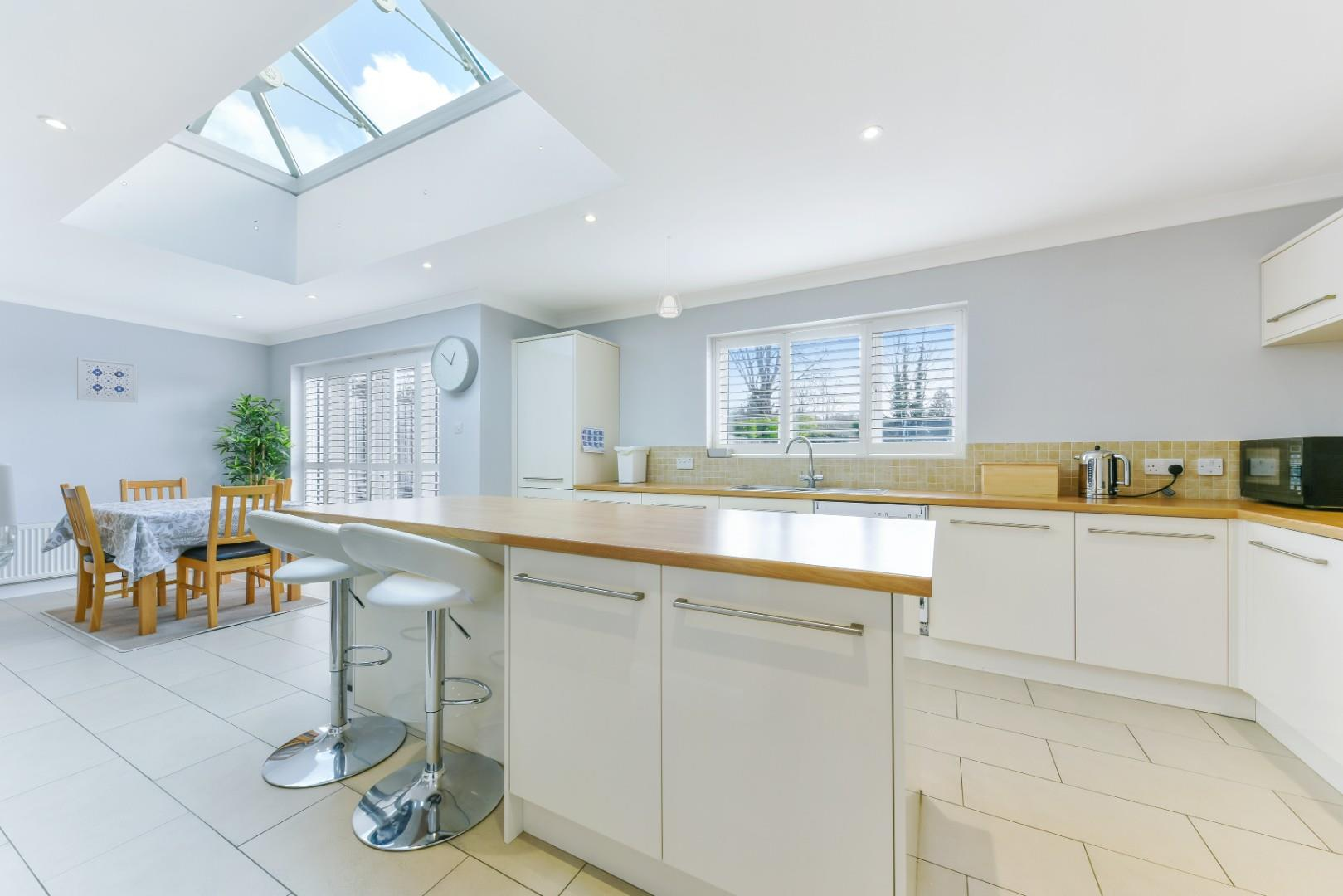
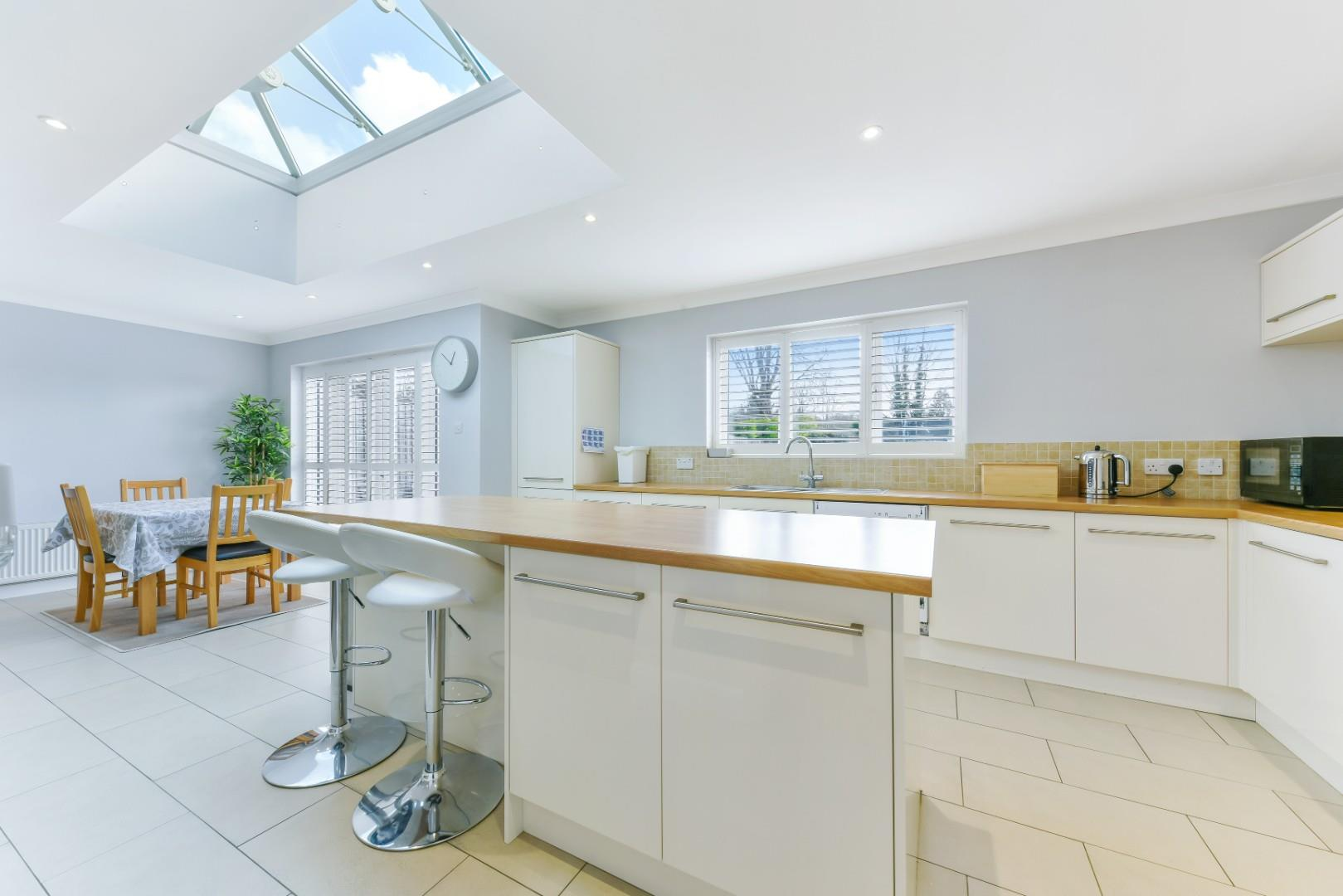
- wall art (108, 380)
- pendant lamp (669, 275)
